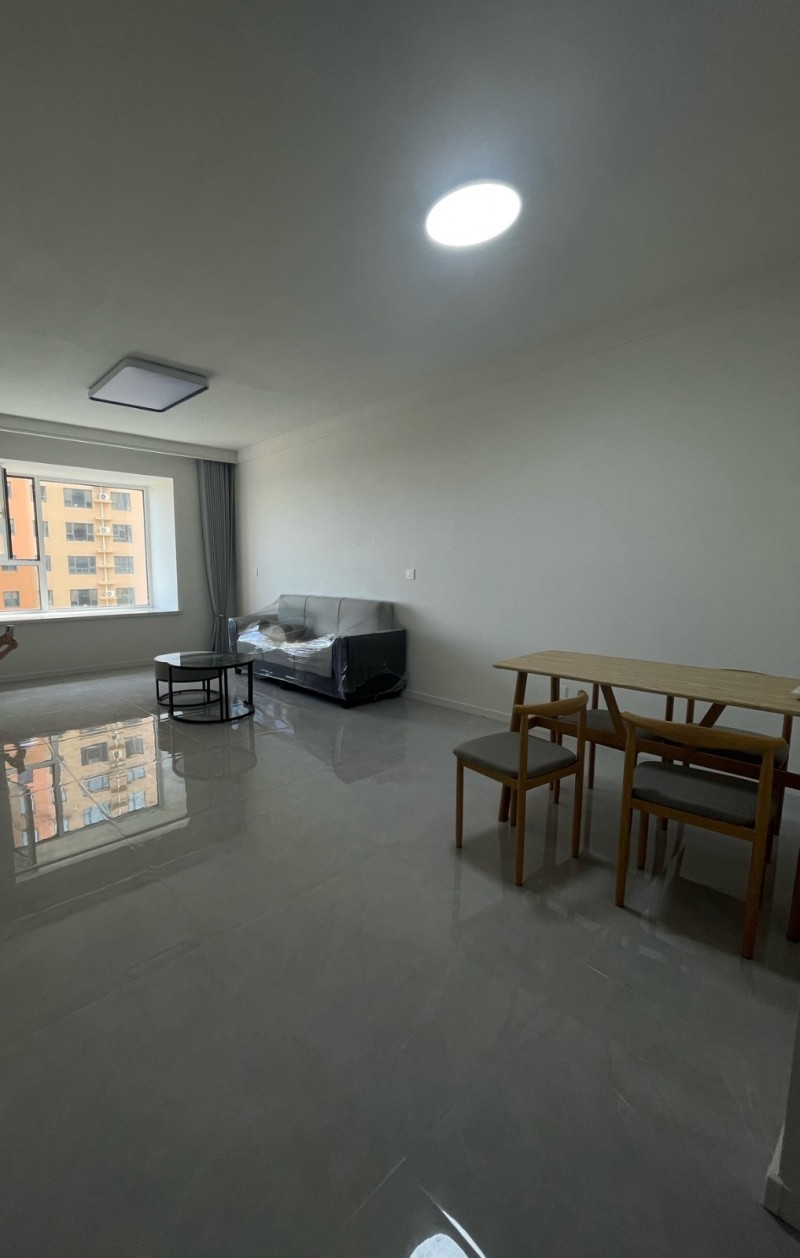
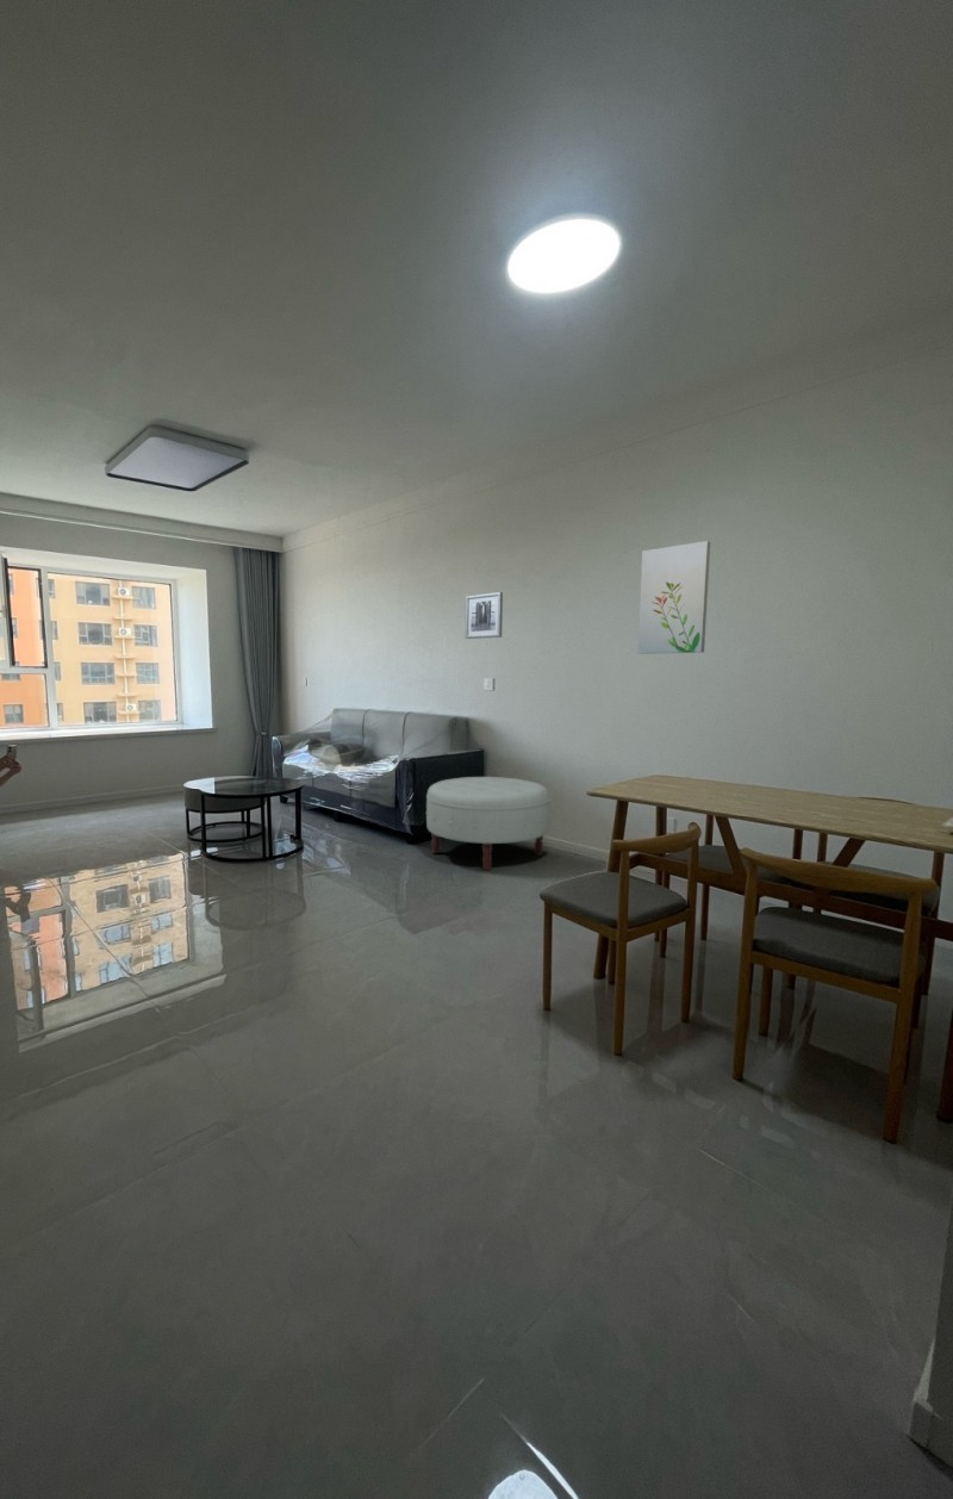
+ wall art (672, 599)
+ ottoman (487, 819)
+ wall art (482, 616)
